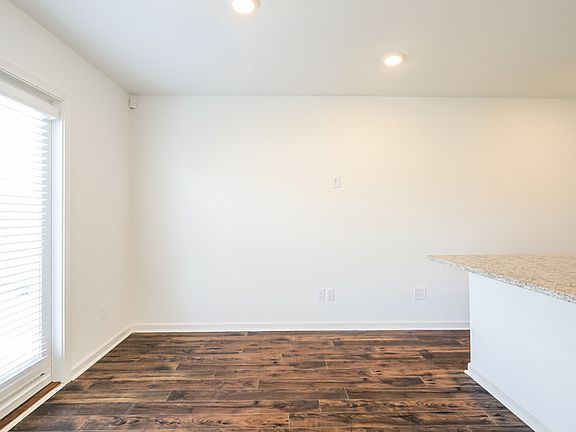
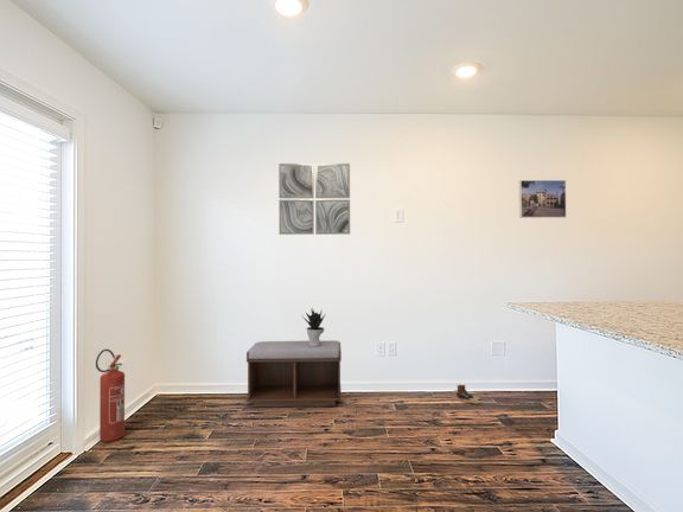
+ bench (295, 371)
+ fire extinguisher (109, 393)
+ potted plant (314, 326)
+ wall art (313, 197)
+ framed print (542, 198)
+ boots (465, 391)
